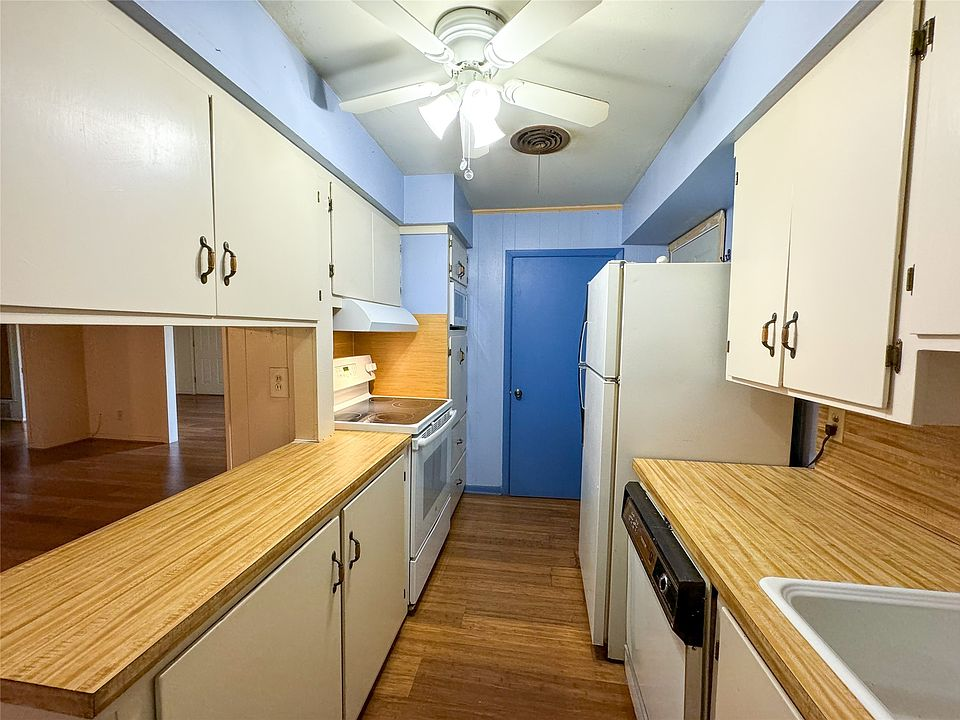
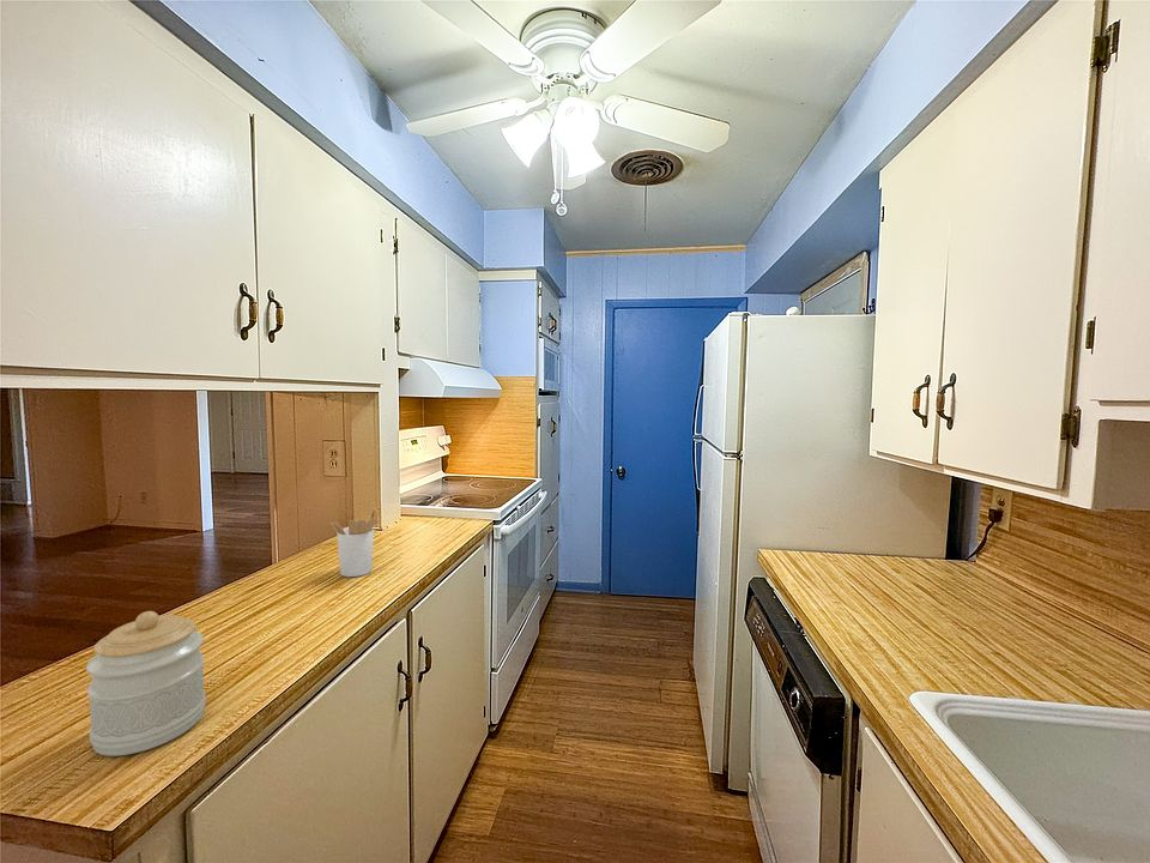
+ jar (149, 670)
+ utensil holder (358, 543)
